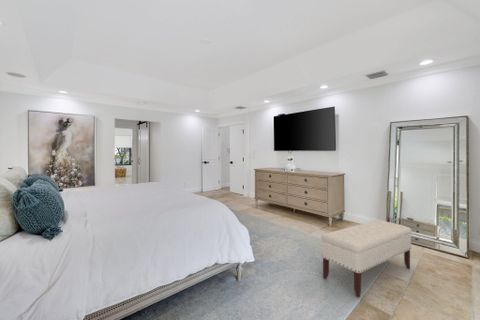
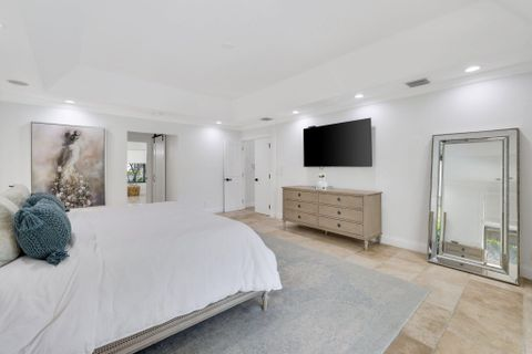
- bench (368, 251)
